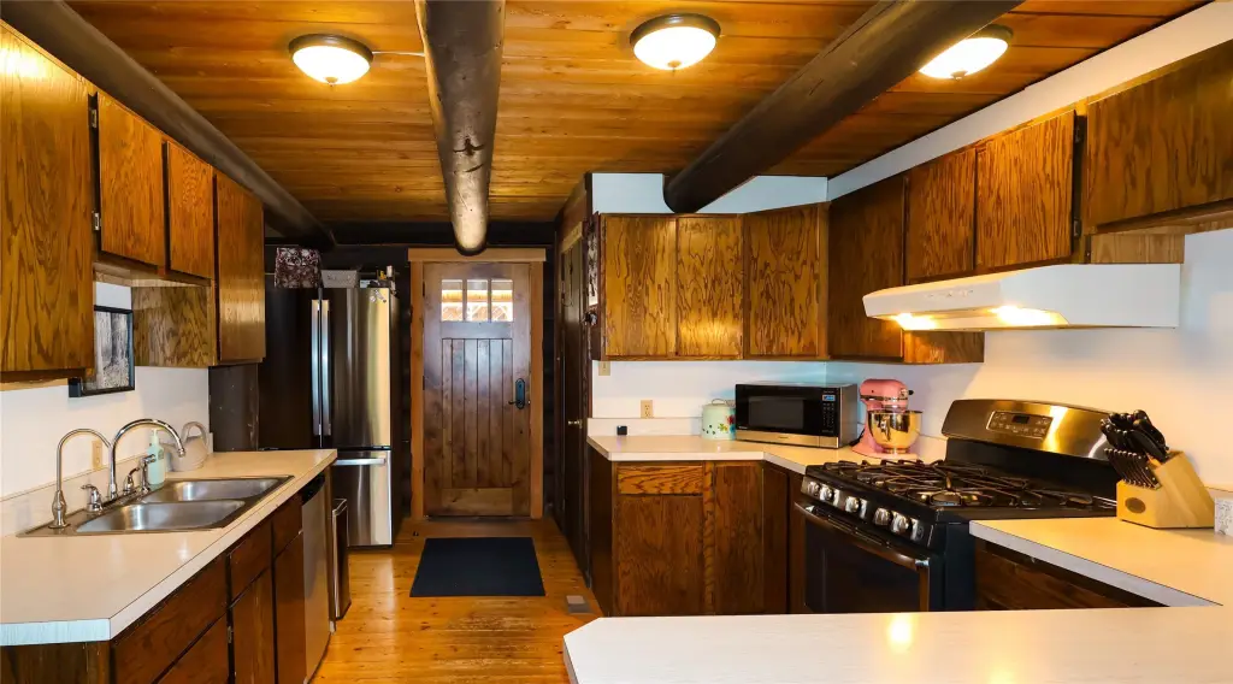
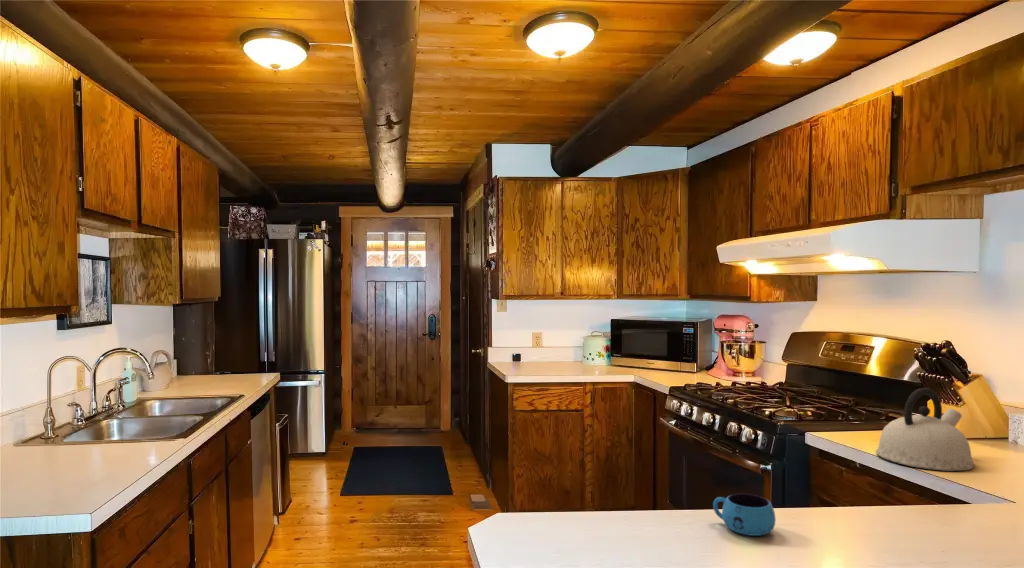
+ mug (742, 513)
+ kettle (926, 423)
